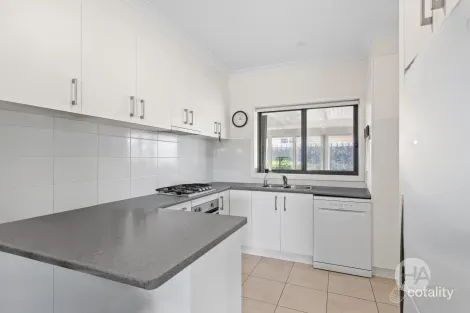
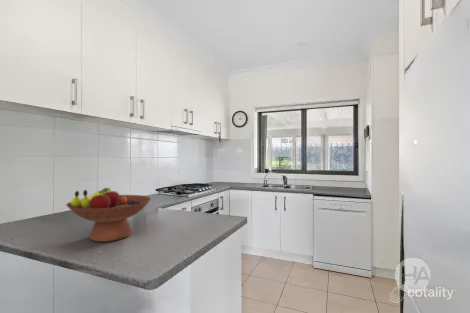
+ fruit bowl (111, 211)
